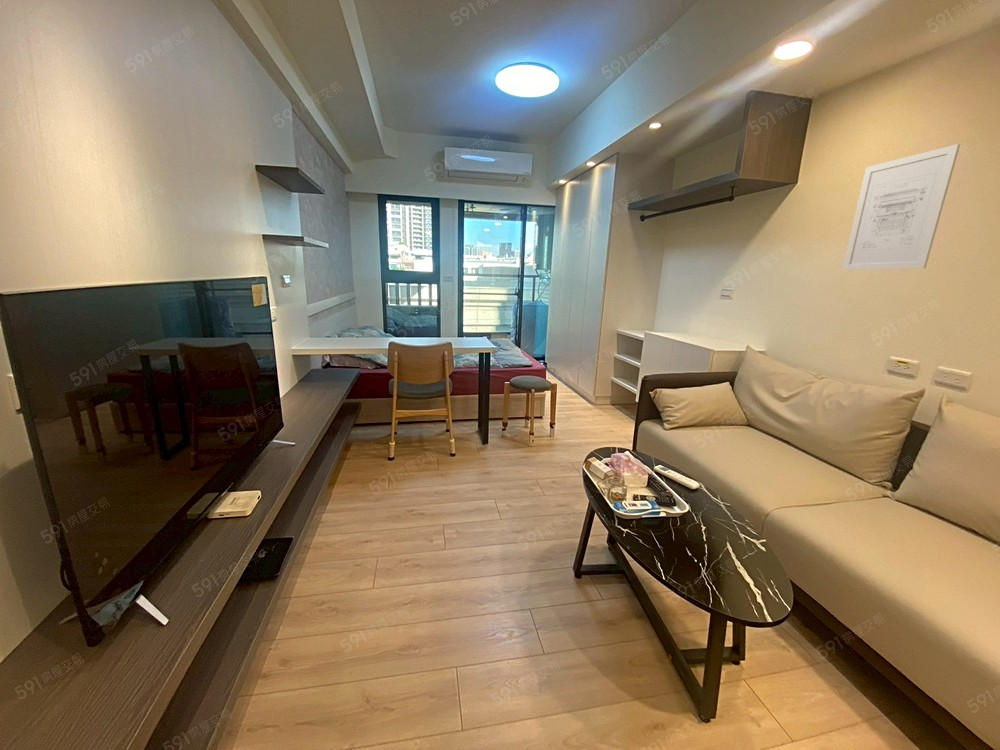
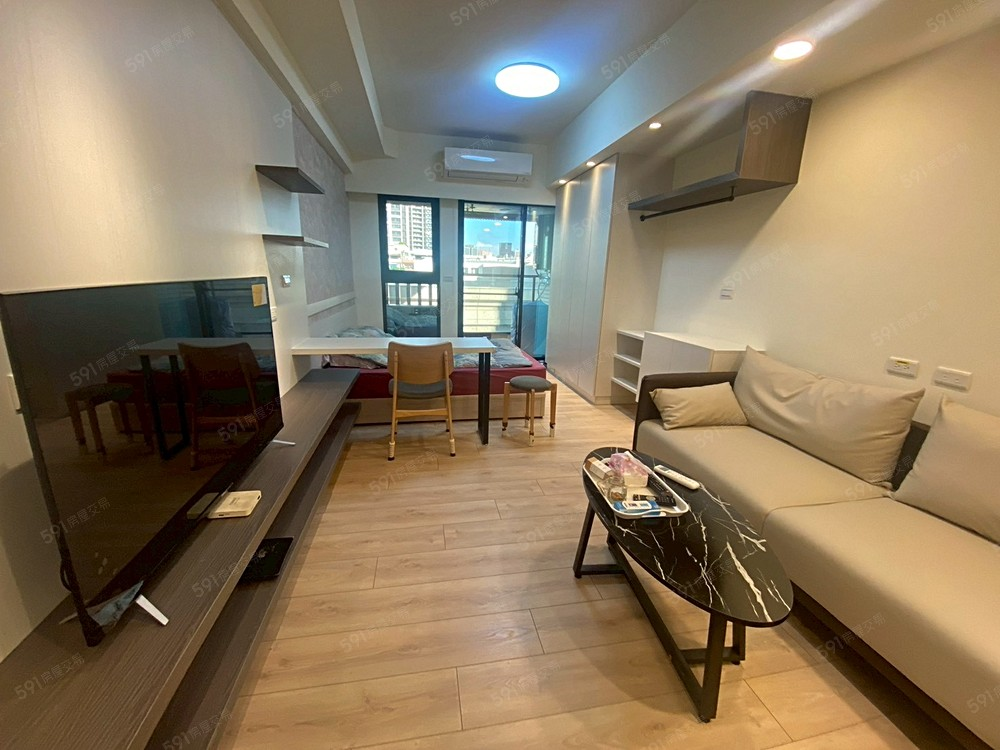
- wall art (894, 214)
